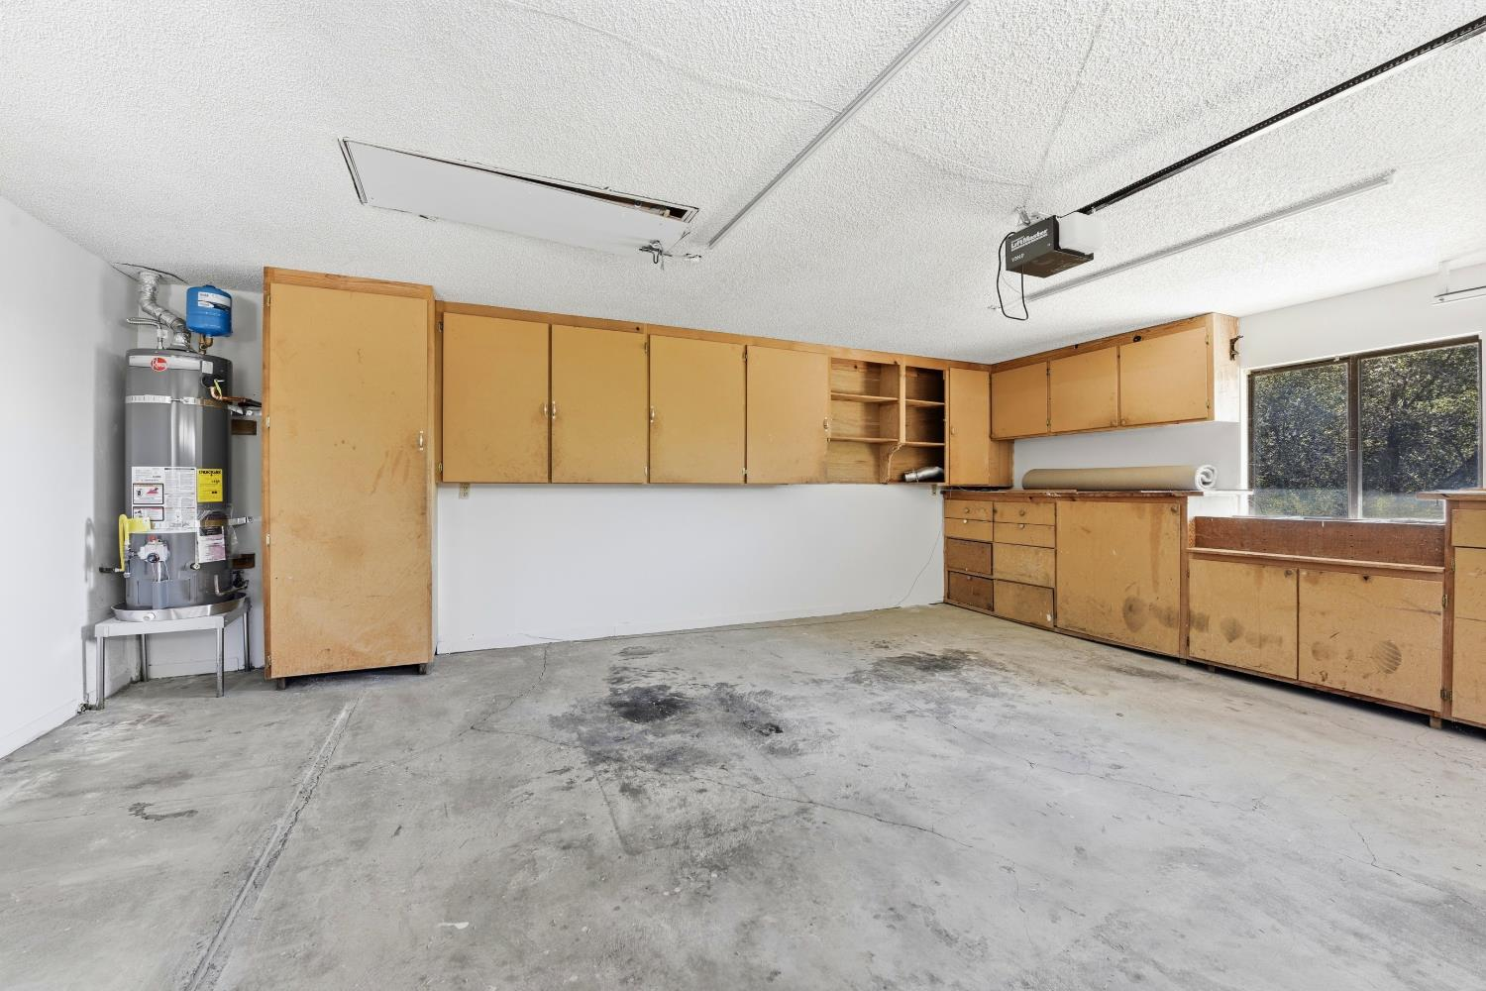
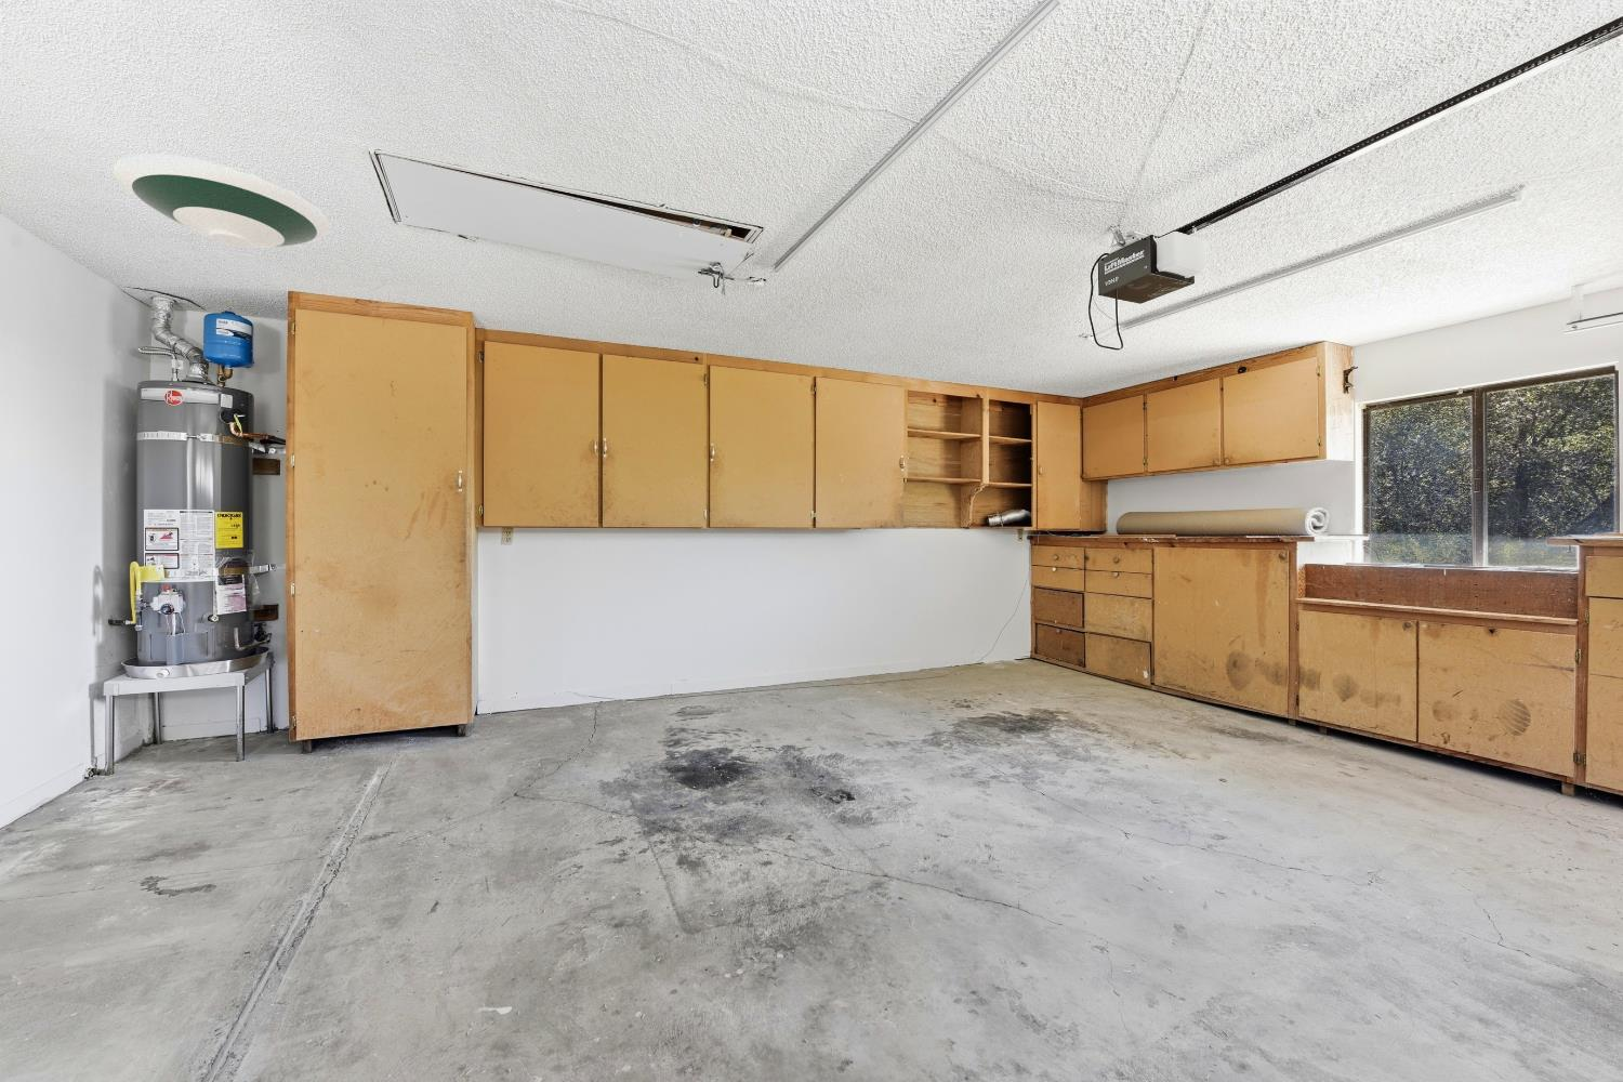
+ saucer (231, 221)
